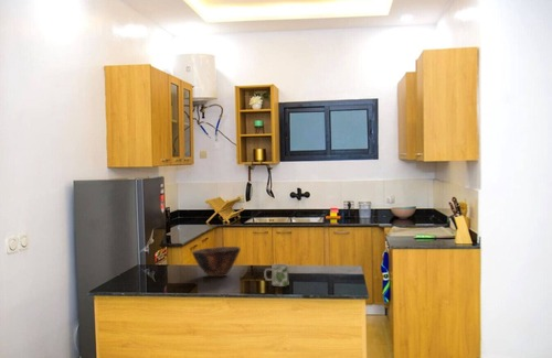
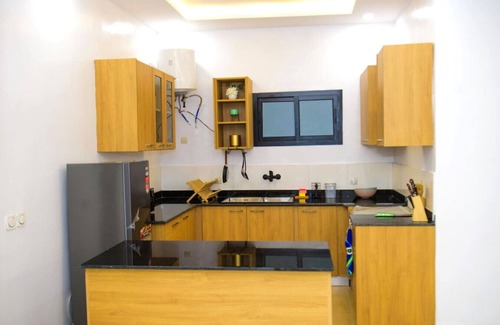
- bowl (216, 261)
- mug (276, 274)
